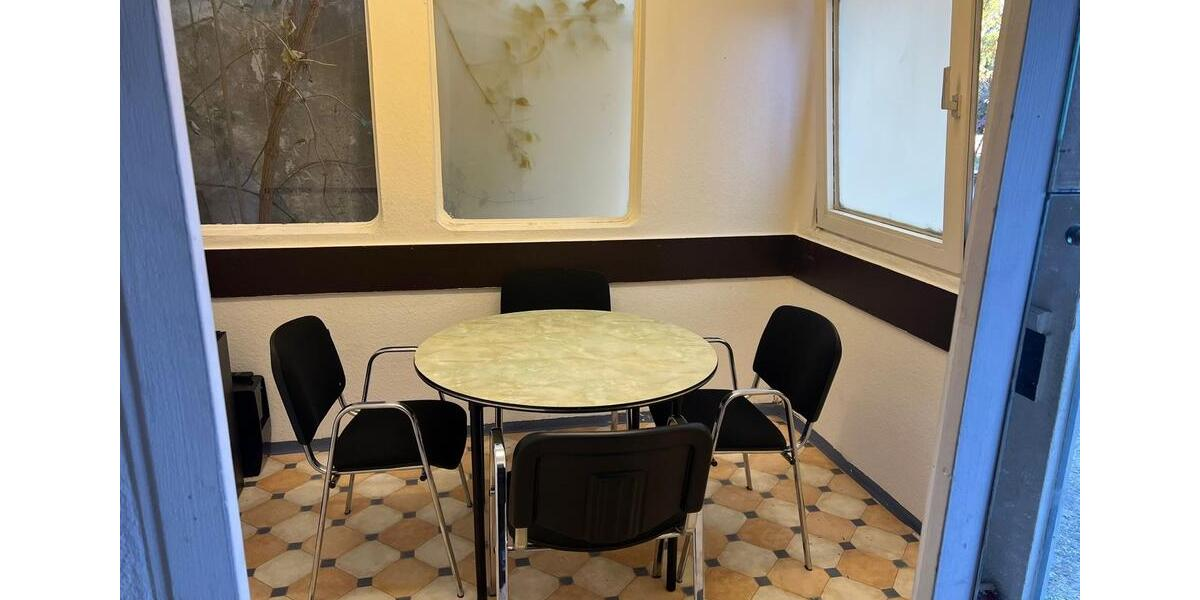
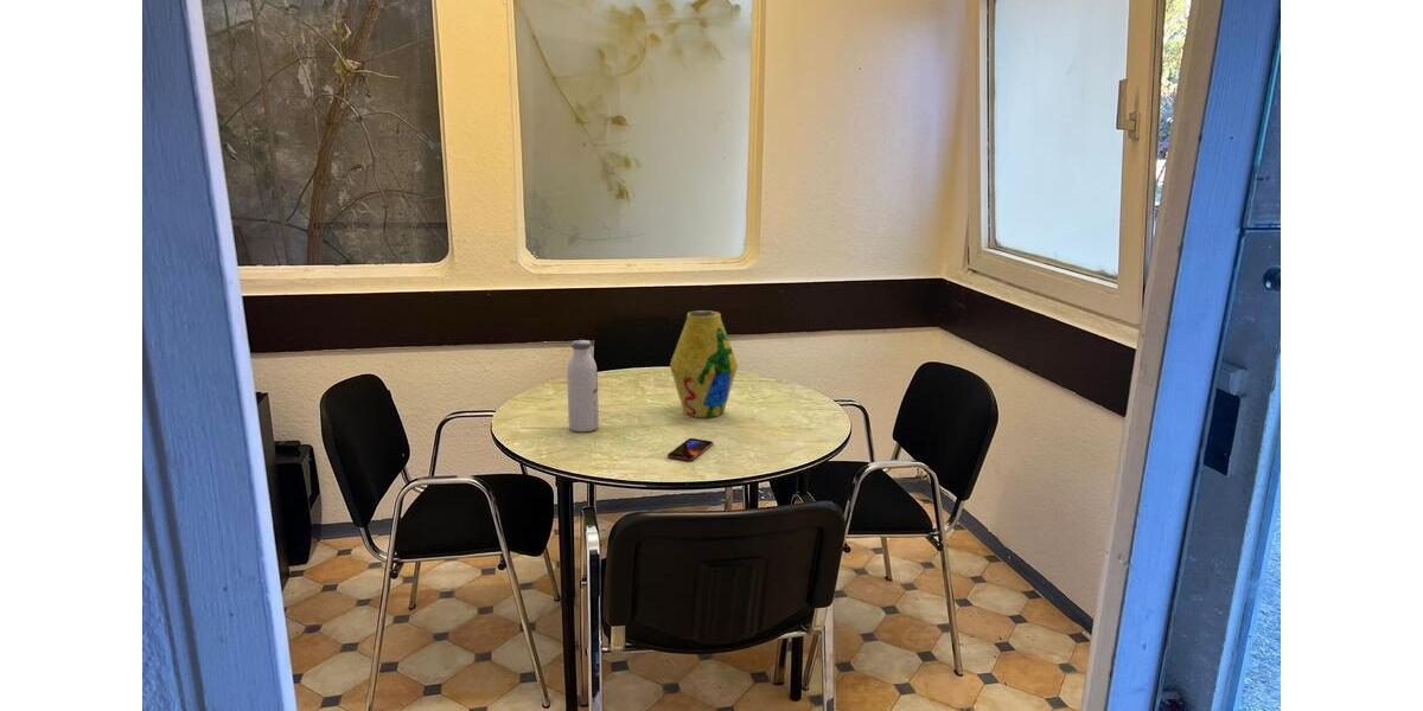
+ vase (703, 363)
+ water bottle (582, 384)
+ smartphone (690, 448)
